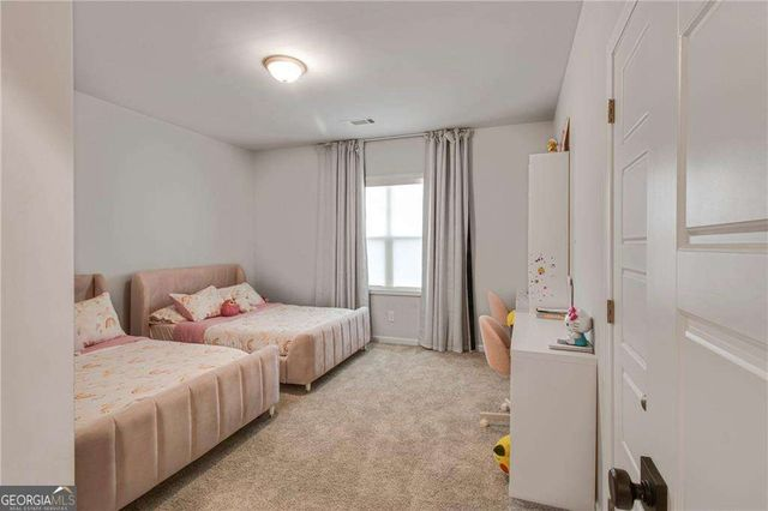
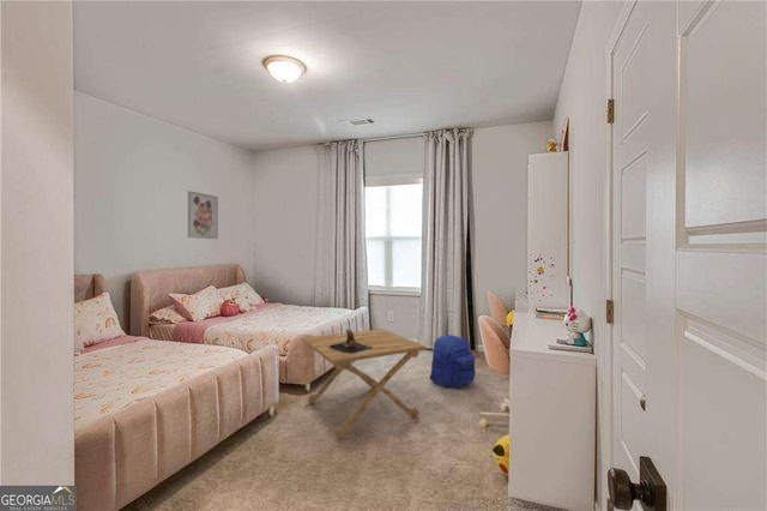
+ wall art (203, 216)
+ backpack (454, 359)
+ side table (361, 375)
+ teddy bear (350, 337)
